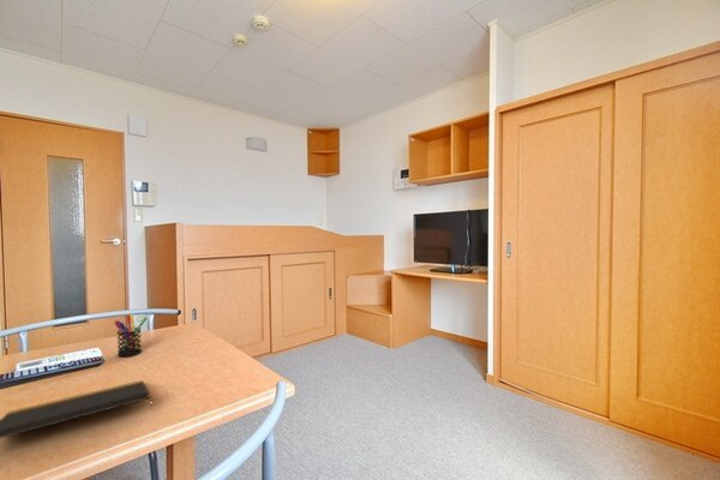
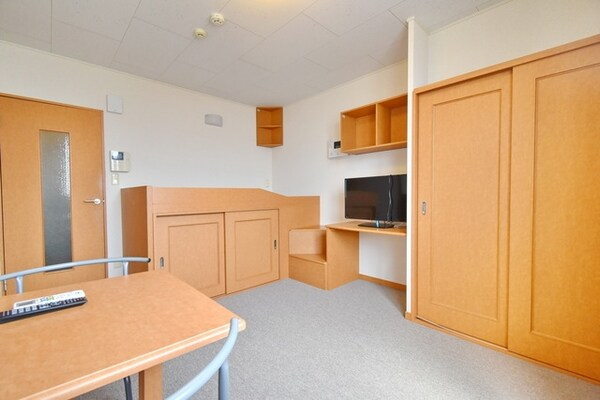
- notepad (79, 404)
- pen holder (132, 332)
